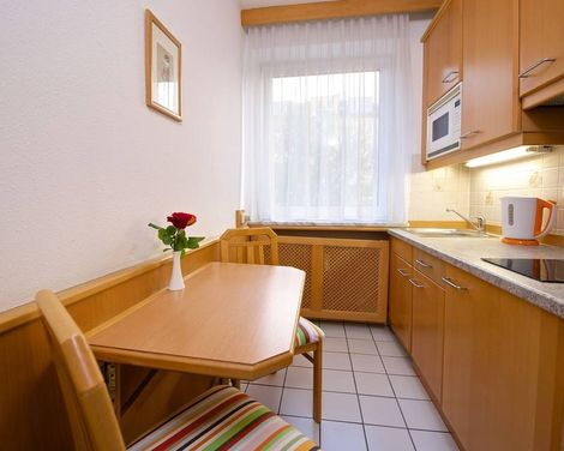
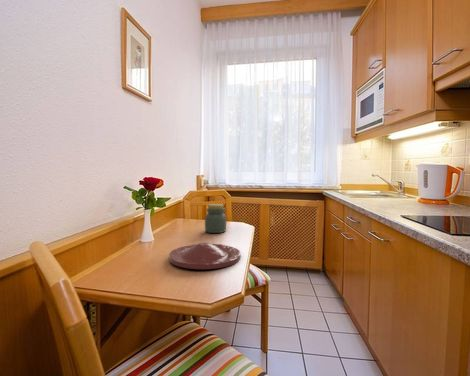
+ plate (205, 250)
+ jar (215, 217)
